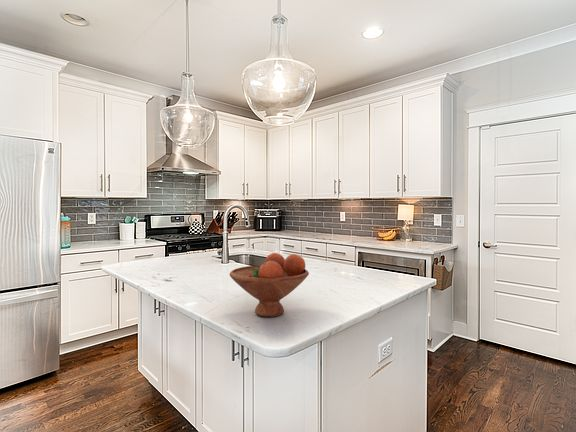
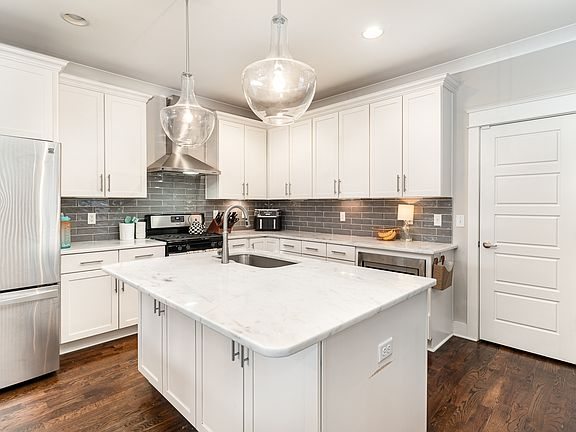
- fruit bowl (269, 284)
